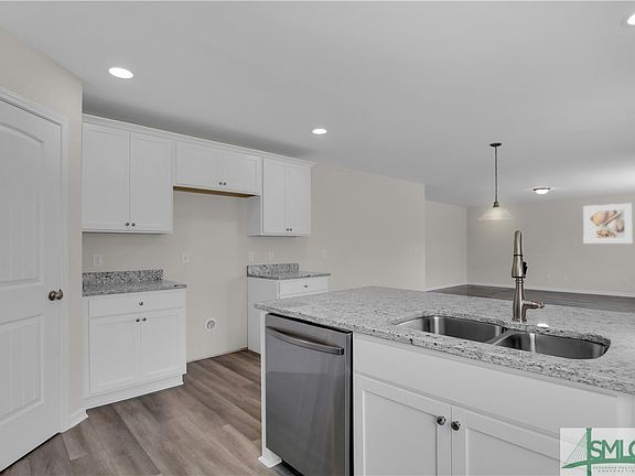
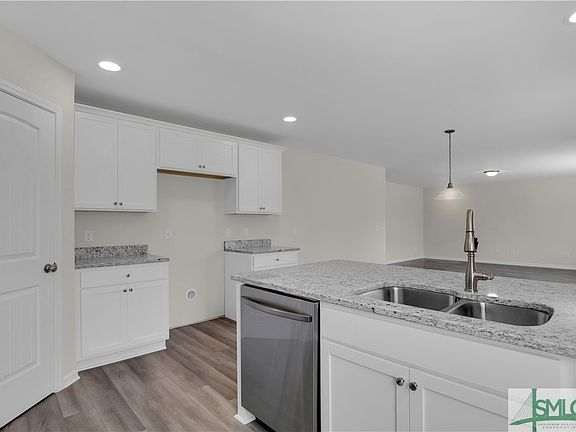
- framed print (606, 224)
